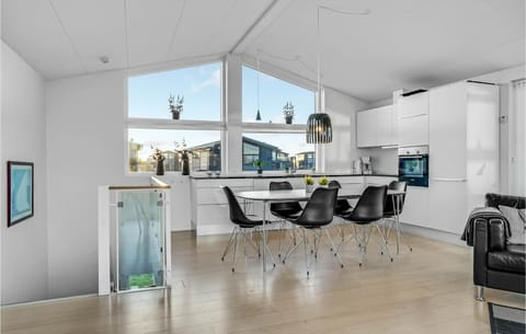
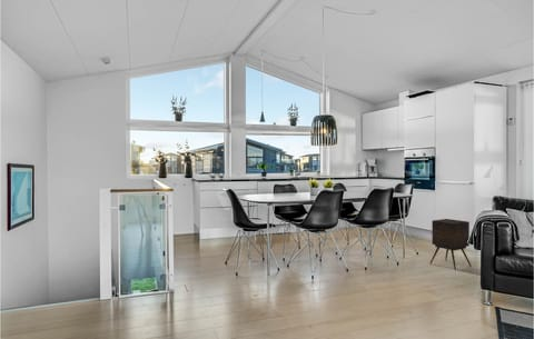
+ side table (449, 242)
